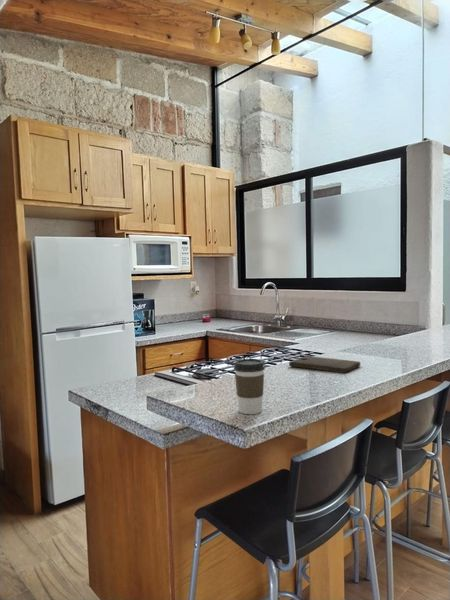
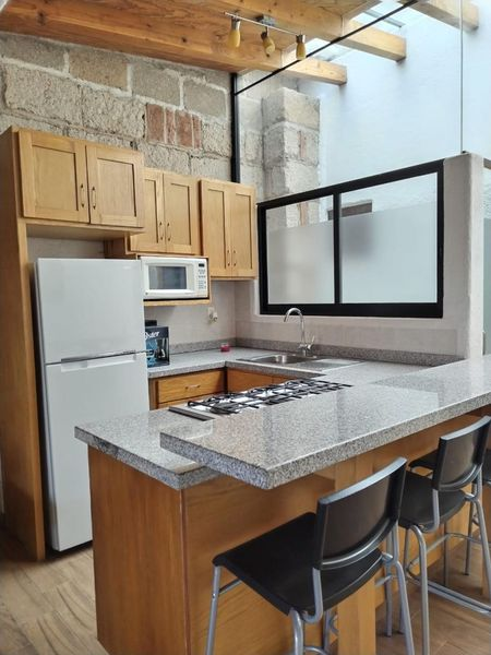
- cutting board (324, 363)
- coffee cup (249, 386)
